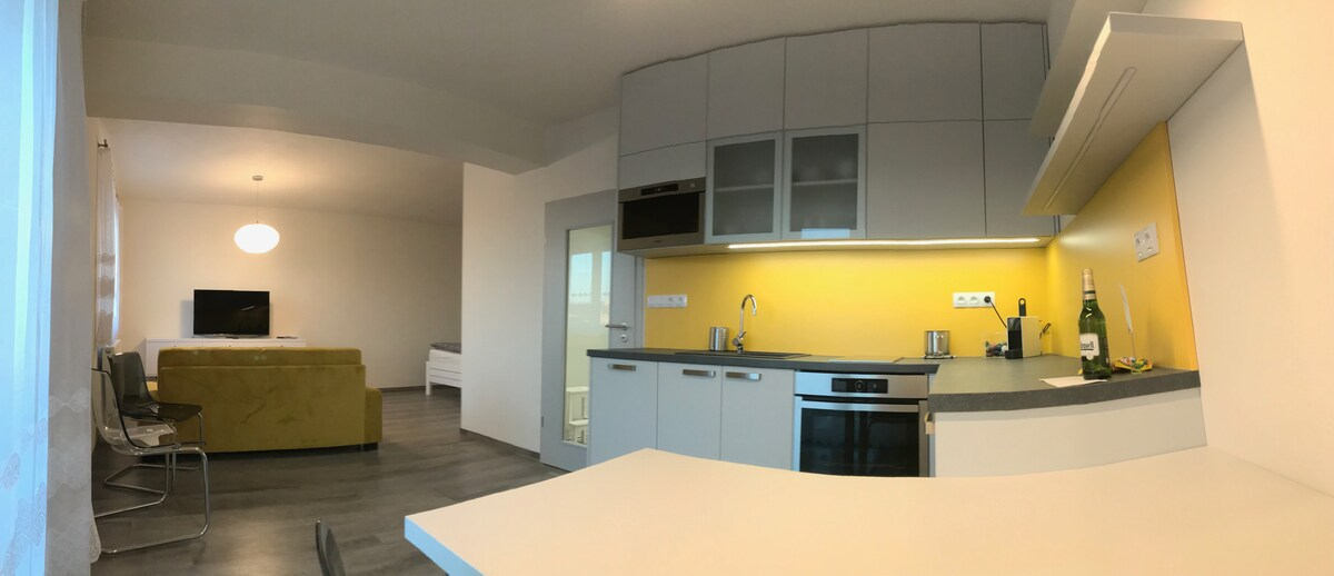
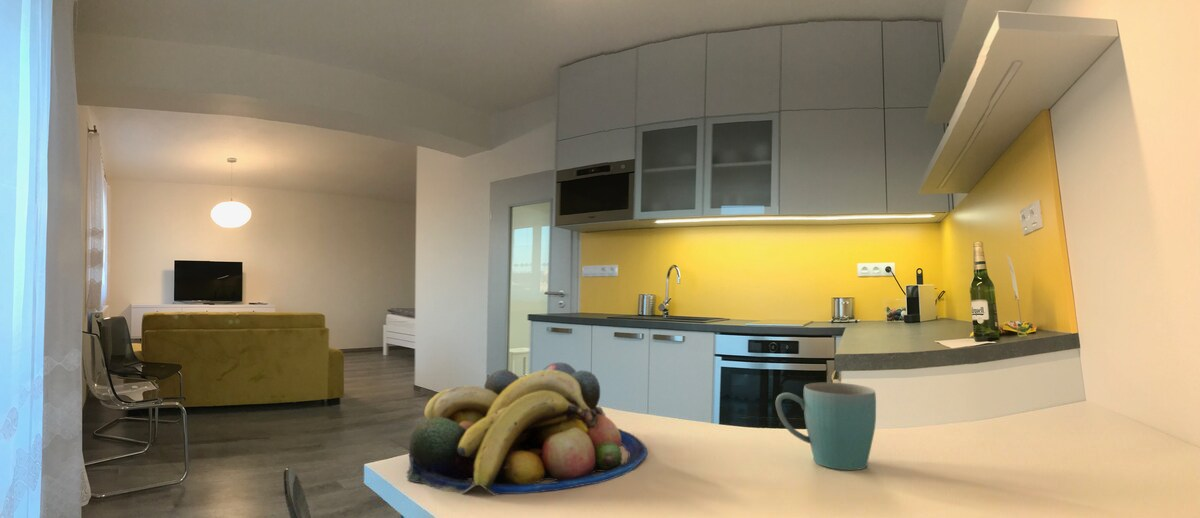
+ fruit bowl (531, 410)
+ mug (824, 424)
